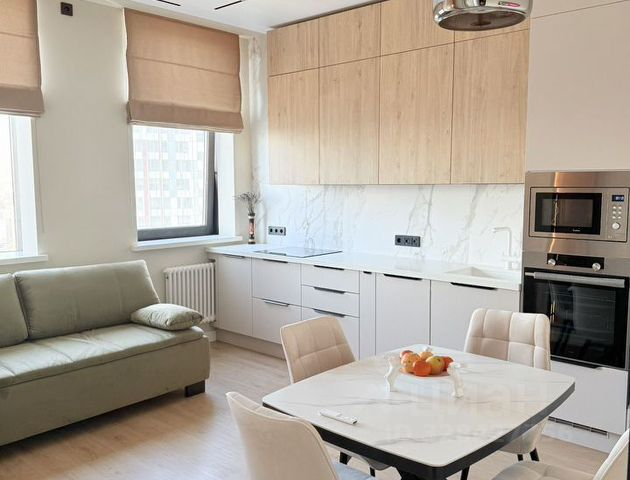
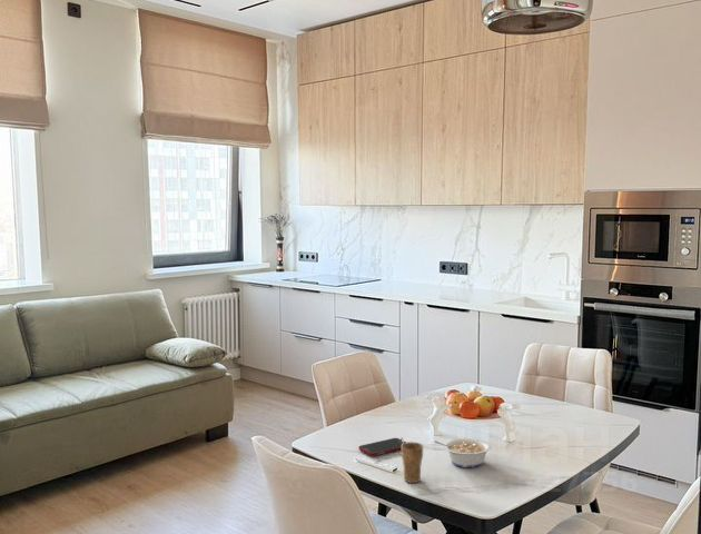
+ cup (412, 458)
+ legume (465, 452)
+ cell phone (384, 446)
